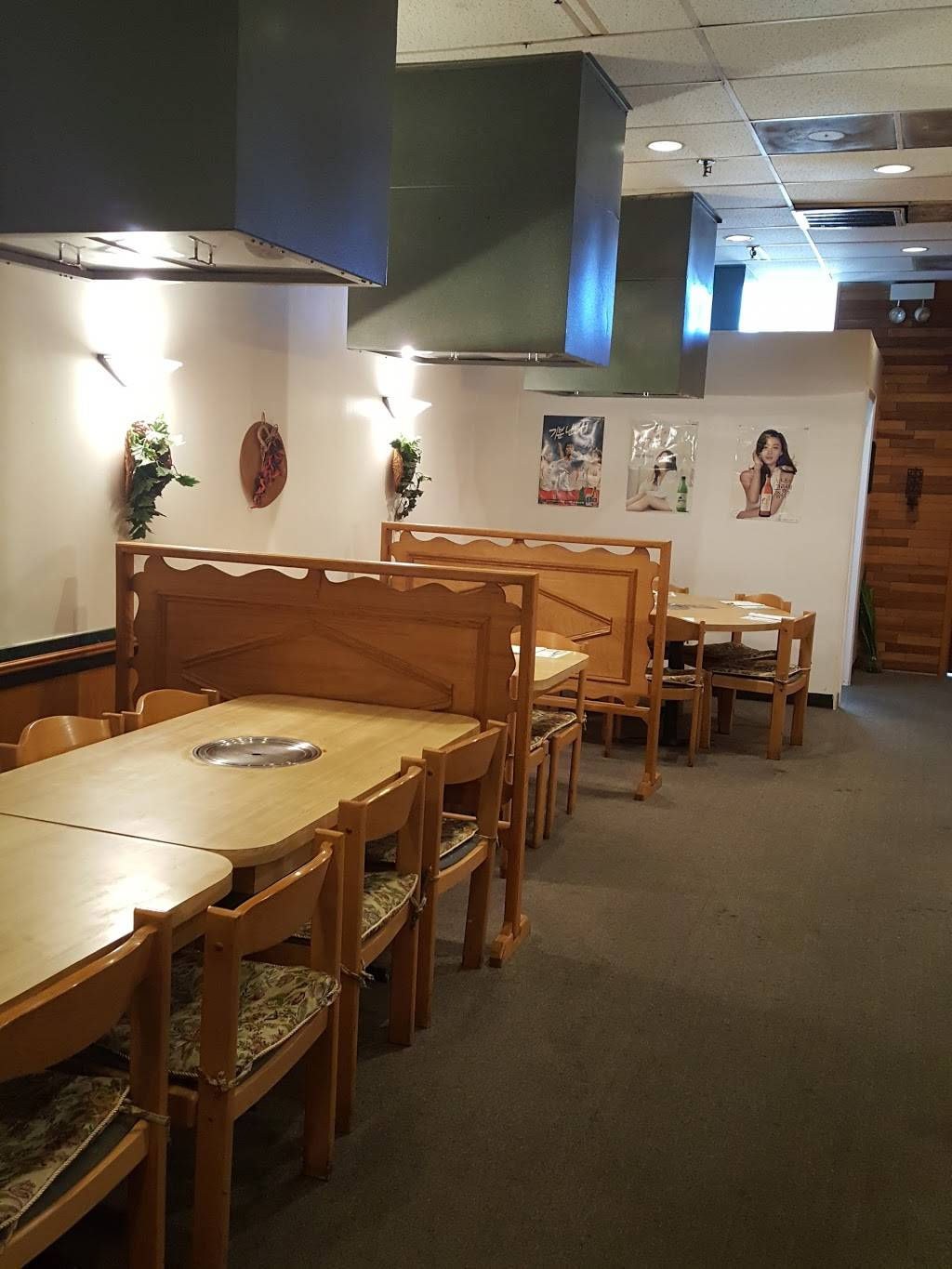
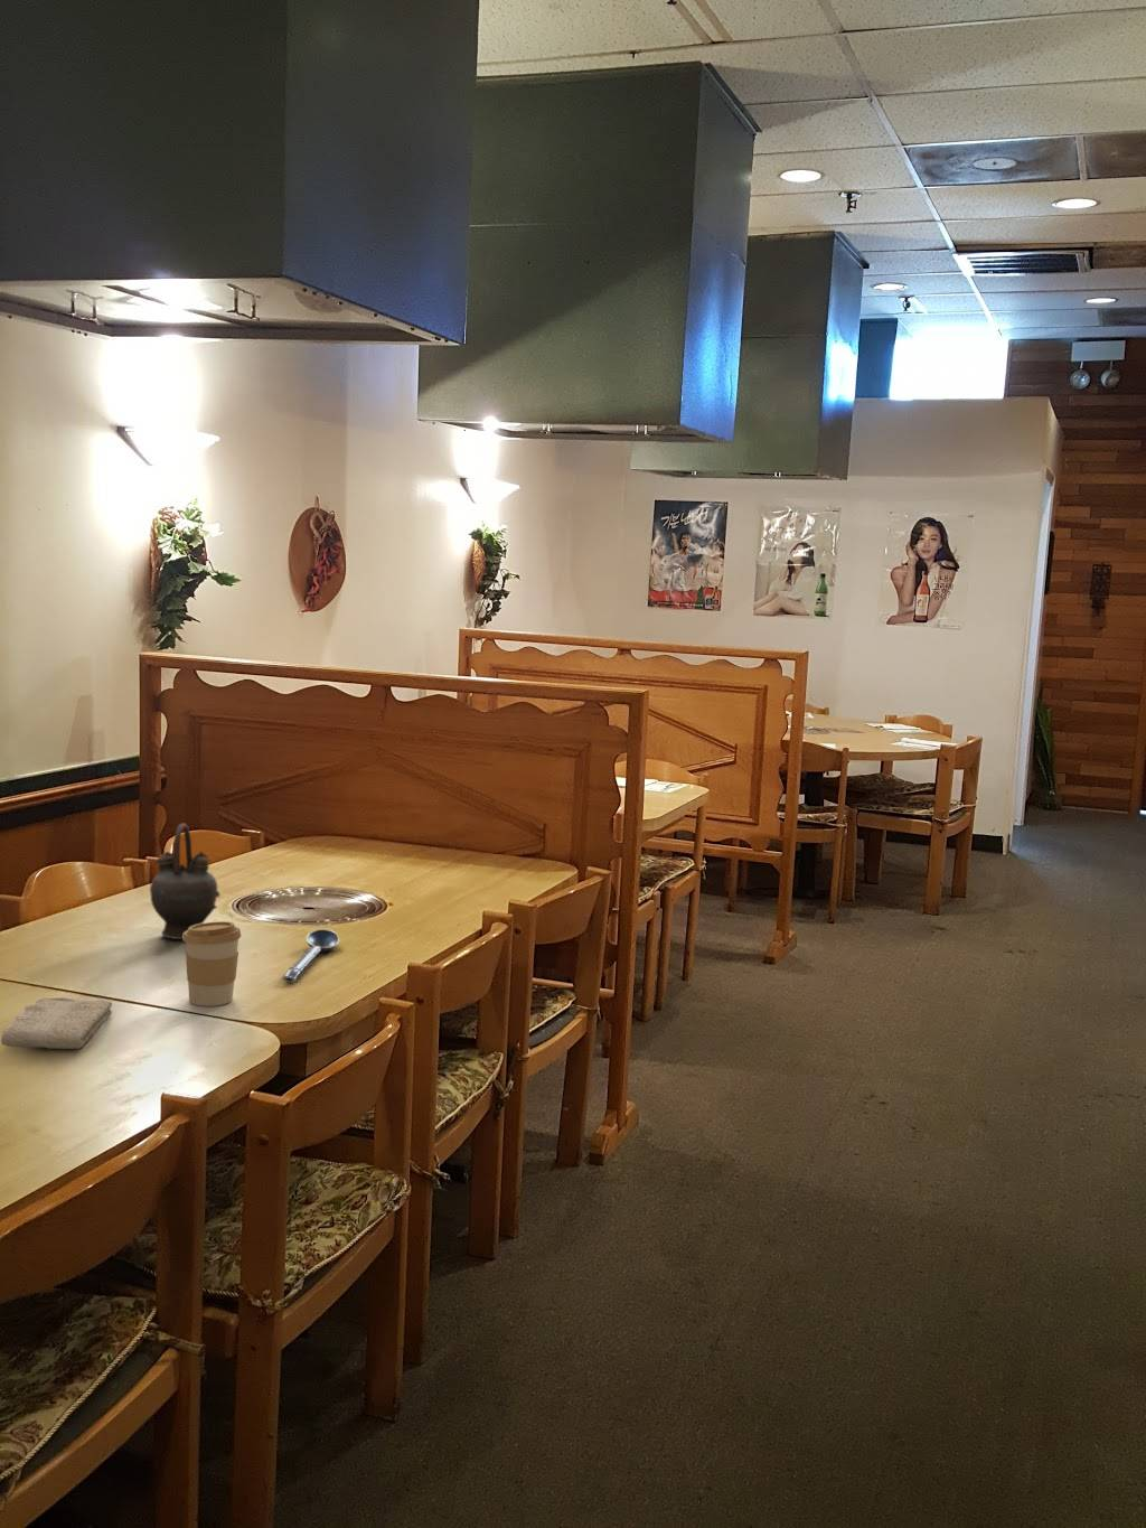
+ spoon (306, 954)
+ coffee cup (212, 961)
+ teapot (187, 878)
+ washcloth (59, 1021)
